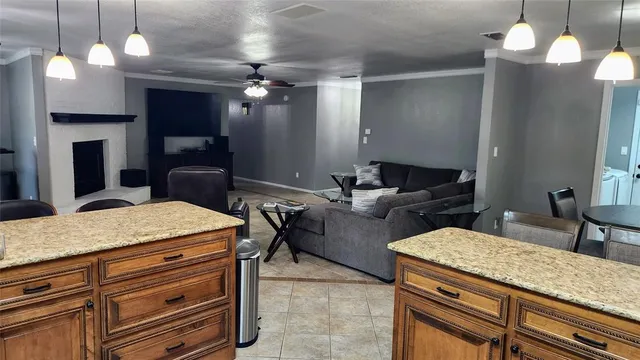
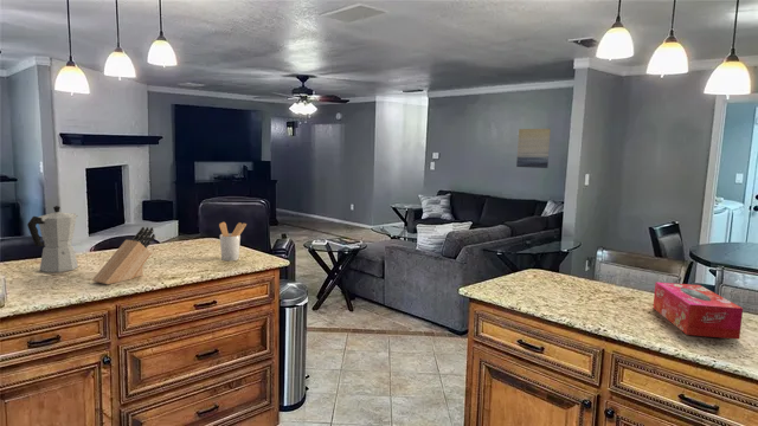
+ tissue box (693, 308)
+ moka pot (54, 238)
+ utensil holder (233, 240)
+ knife block (126, 253)
+ wall art (533, 148)
